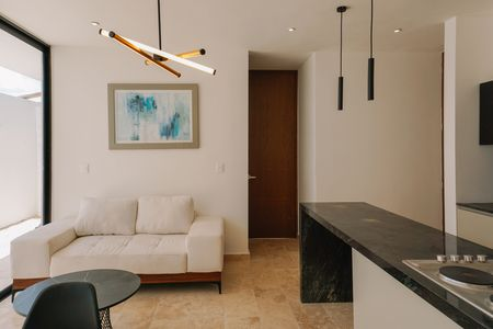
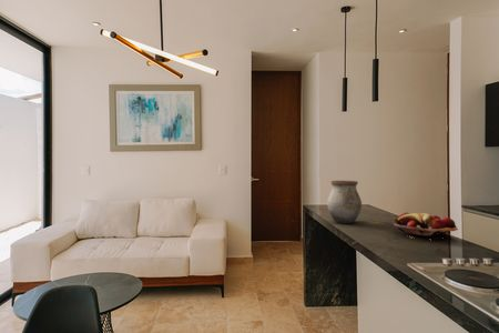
+ vase (344, 201)
+ fruit basket (424, 223)
